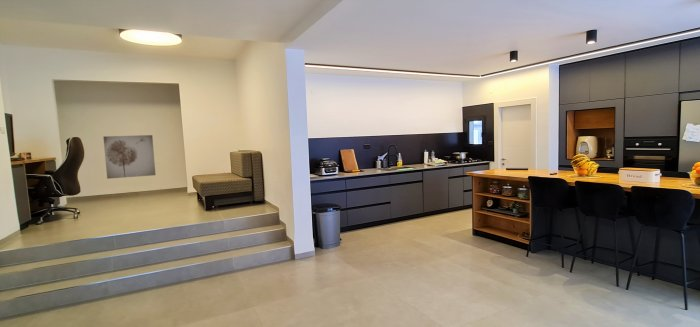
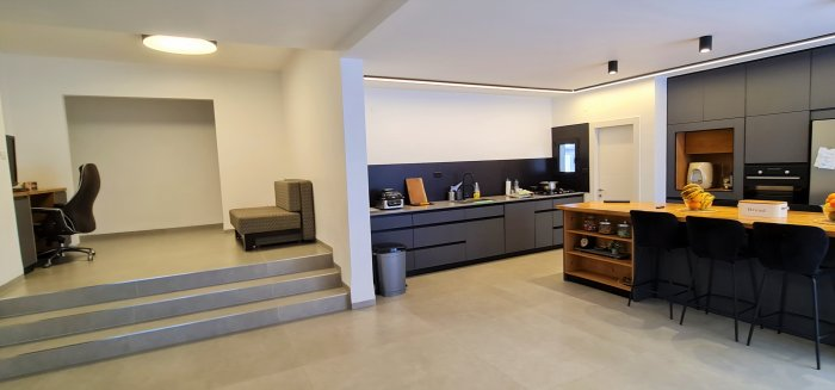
- wall art (130, 156)
